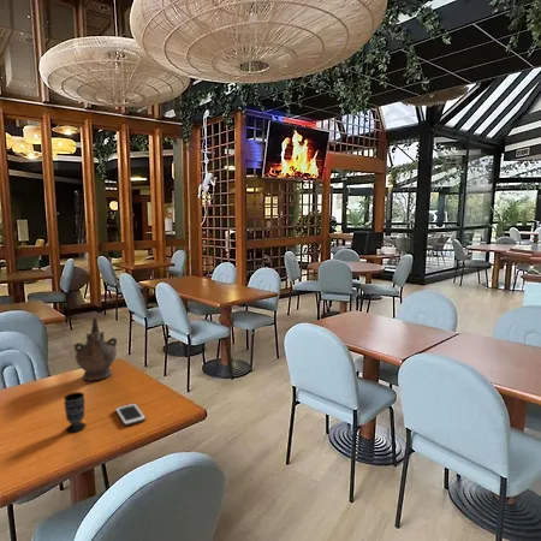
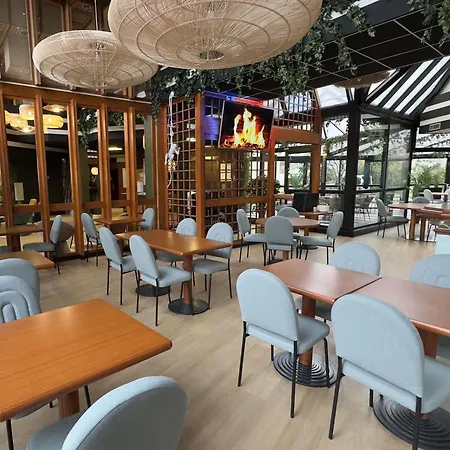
- ceremonial vessel (96, 347)
- cell phone (130, 414)
- cup (75, 411)
